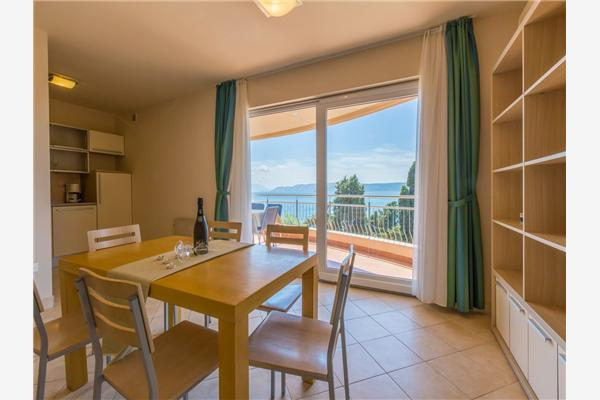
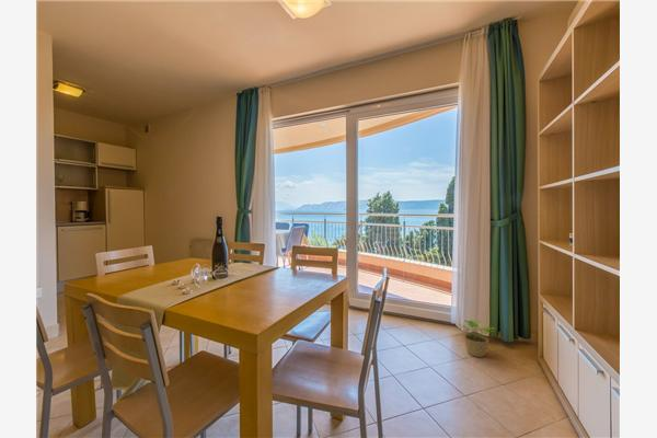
+ potted plant (473, 334)
